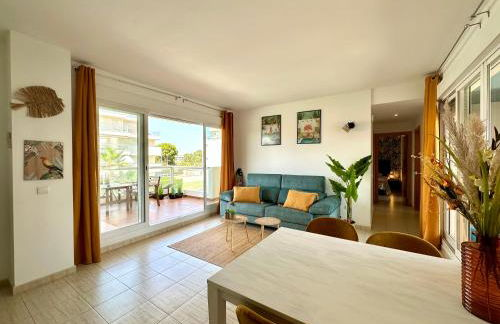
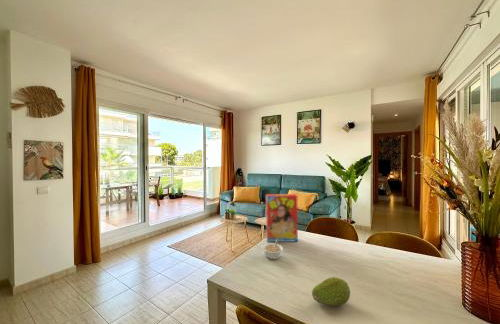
+ legume (272, 250)
+ fruit (331, 291)
+ cereal box (281, 217)
